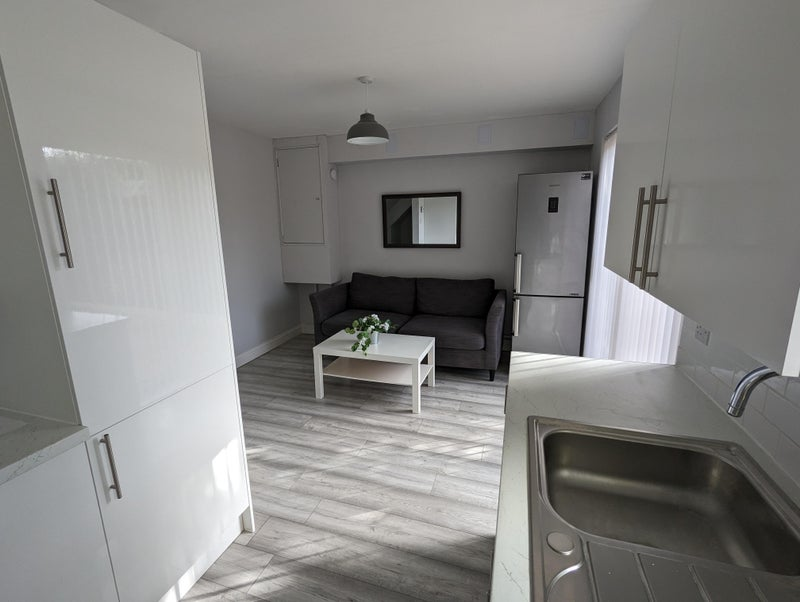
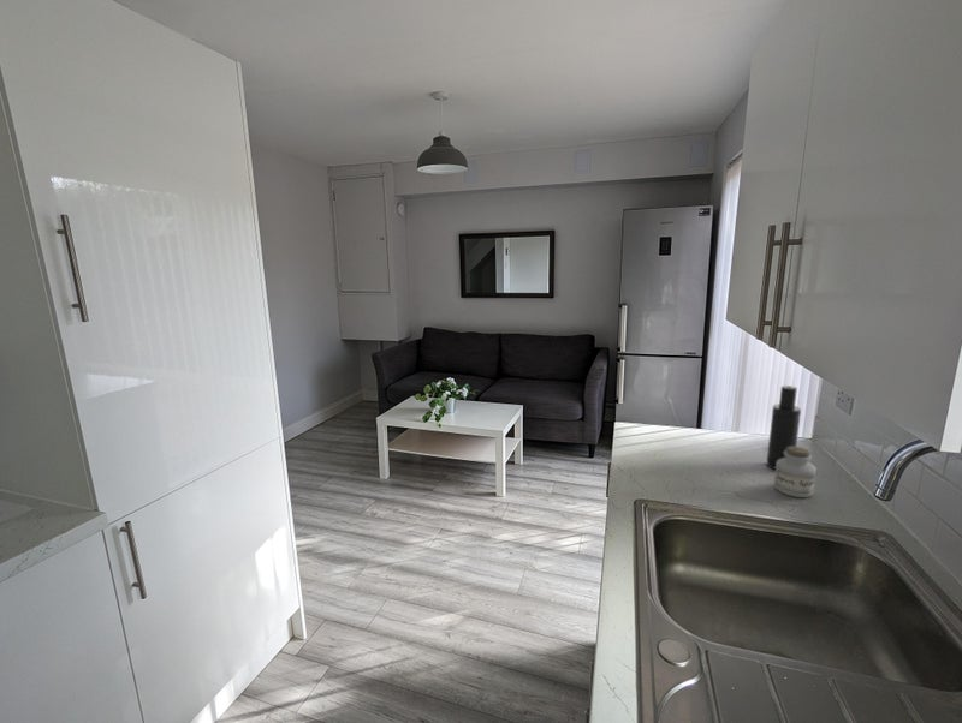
+ jar (795, 470)
+ atomizer (784, 426)
